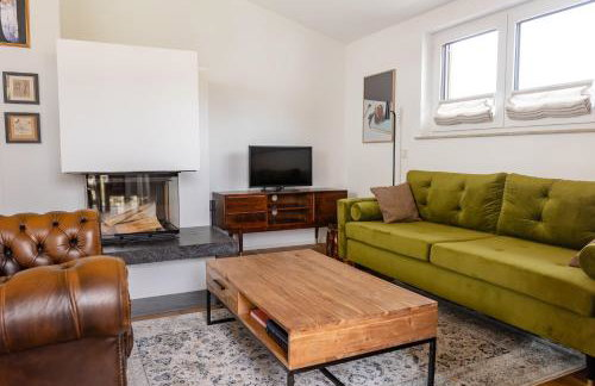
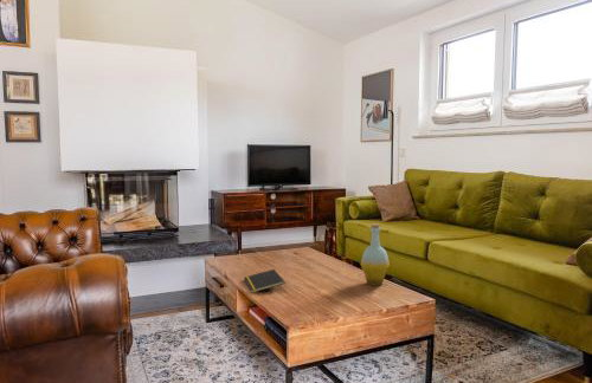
+ bottle (374, 253)
+ notepad (263, 280)
